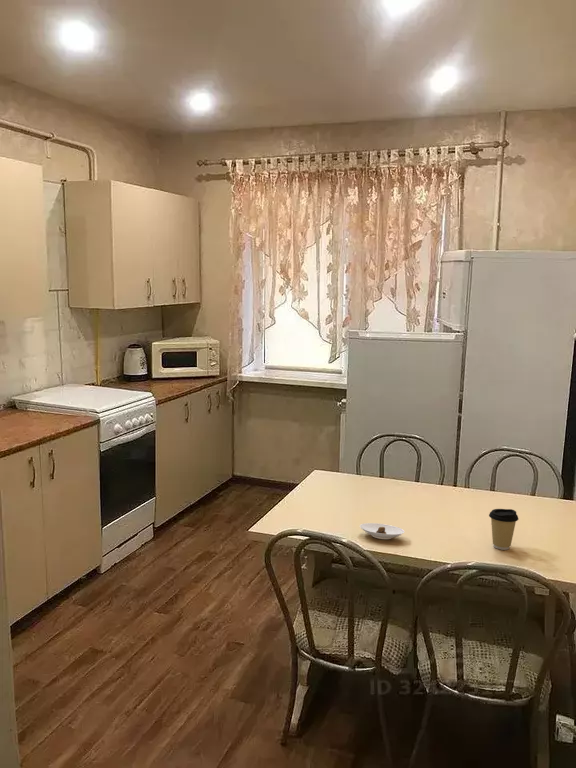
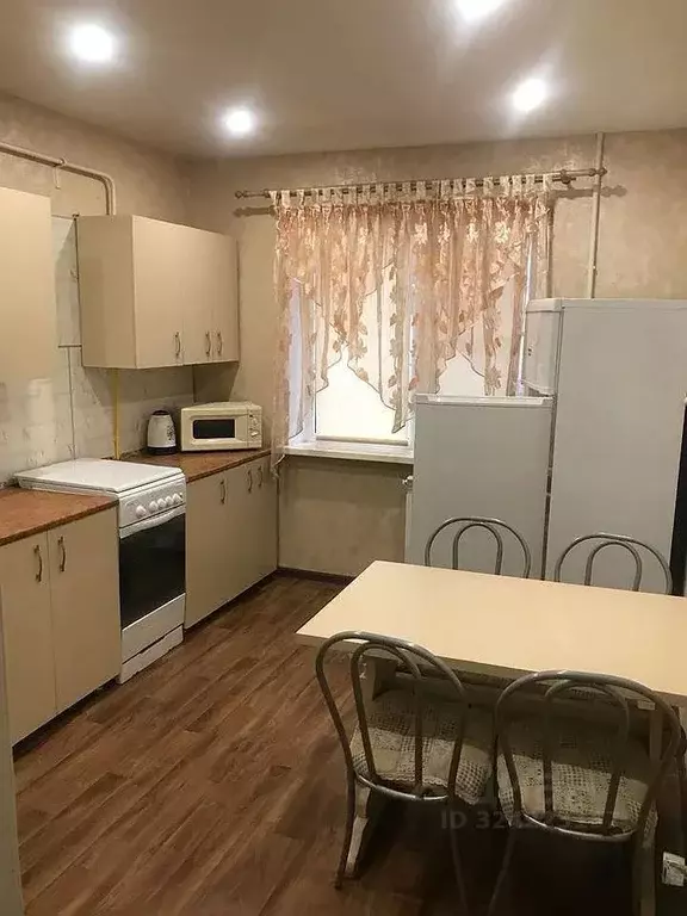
- coffee cup (502, 528)
- saucer (381, 531)
